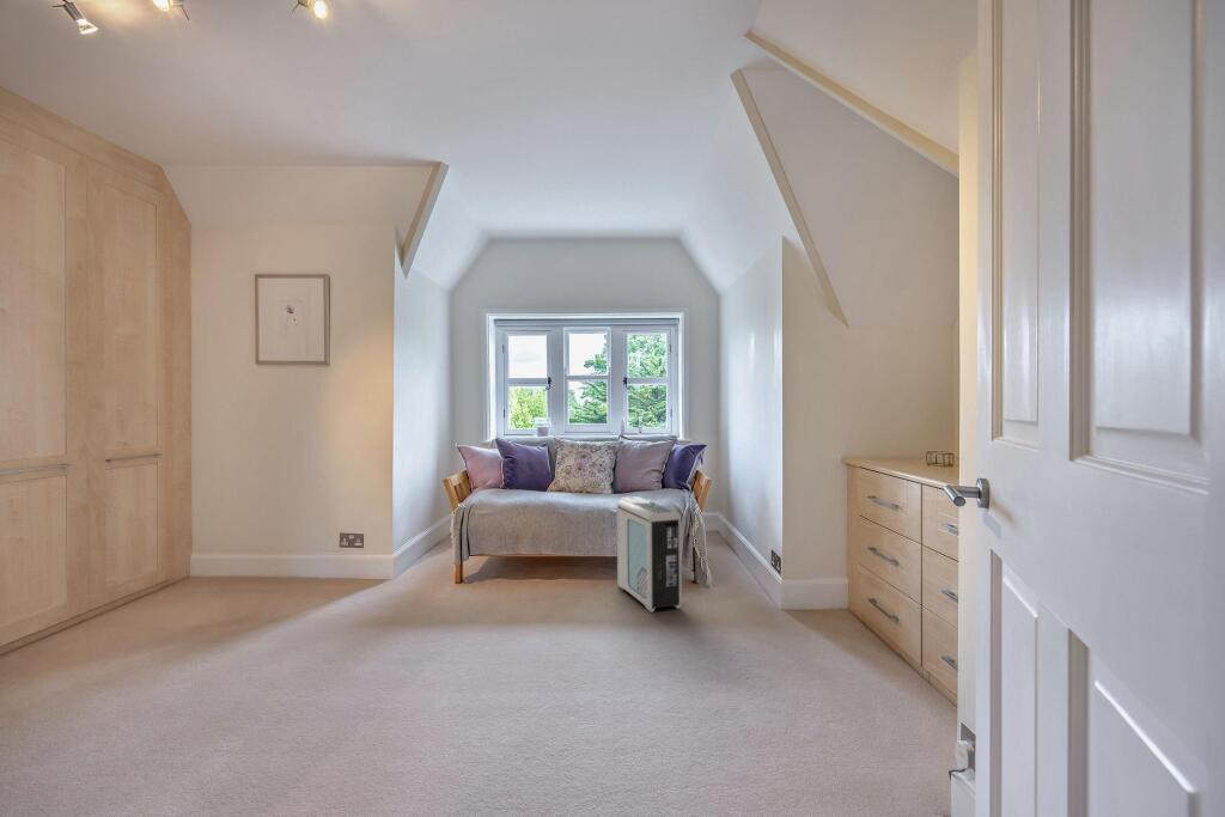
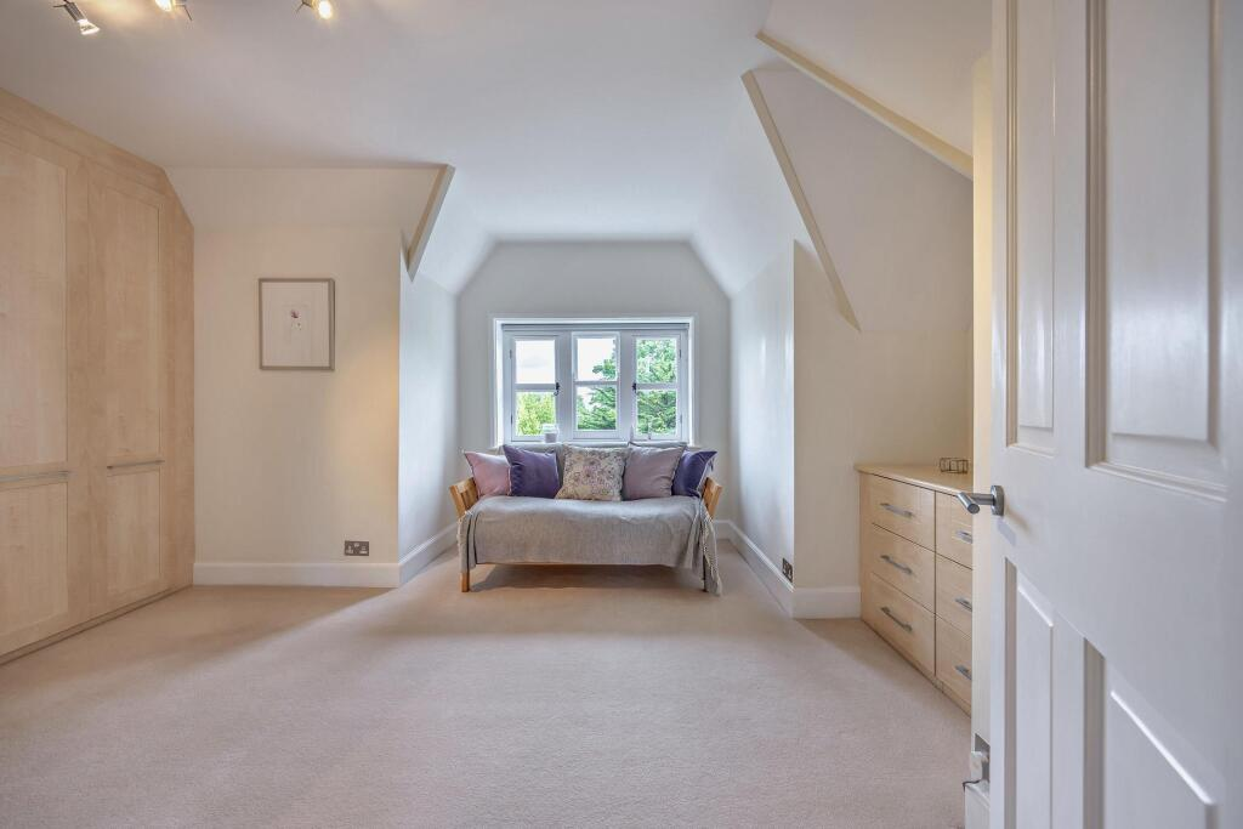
- air purifier (647, 550)
